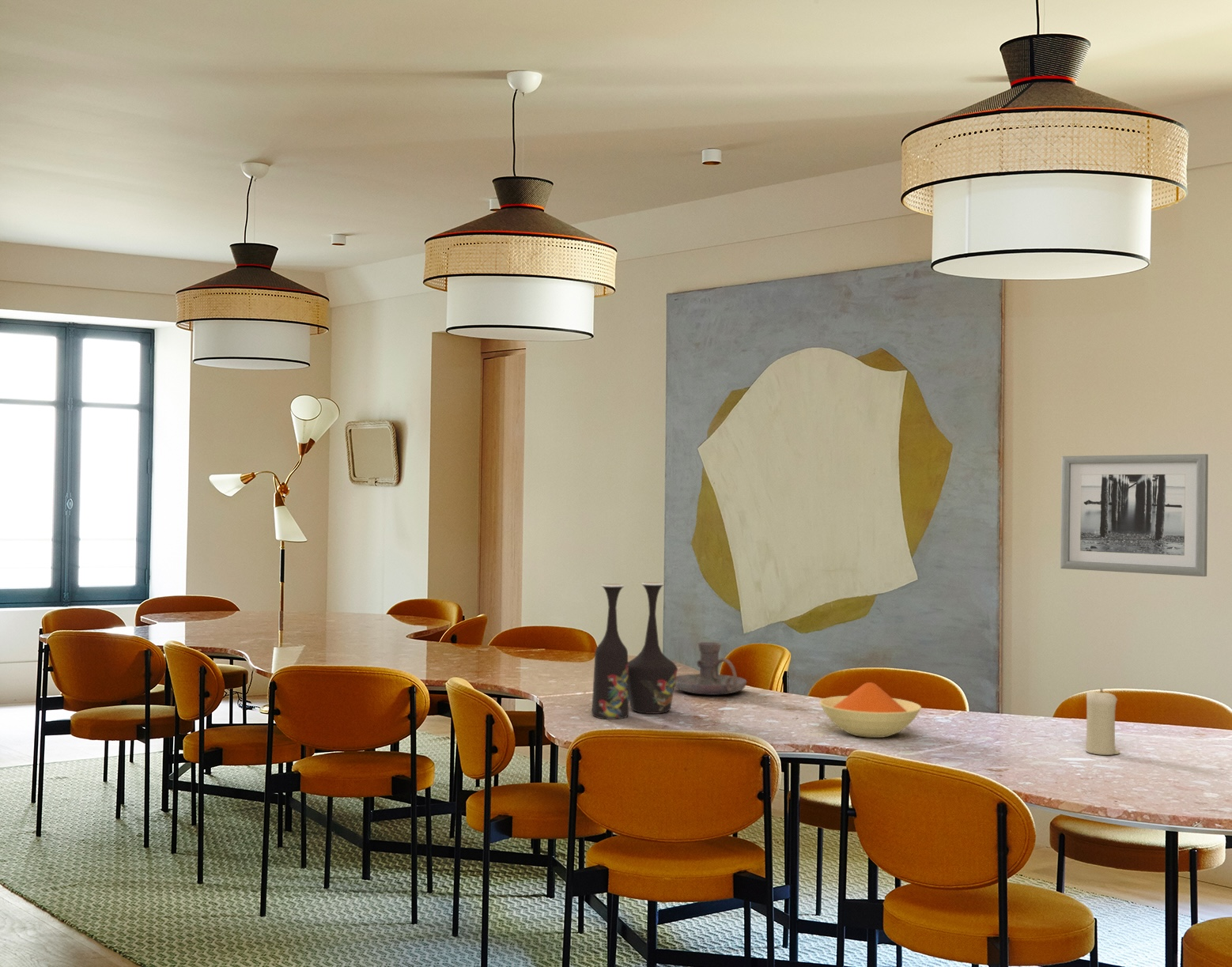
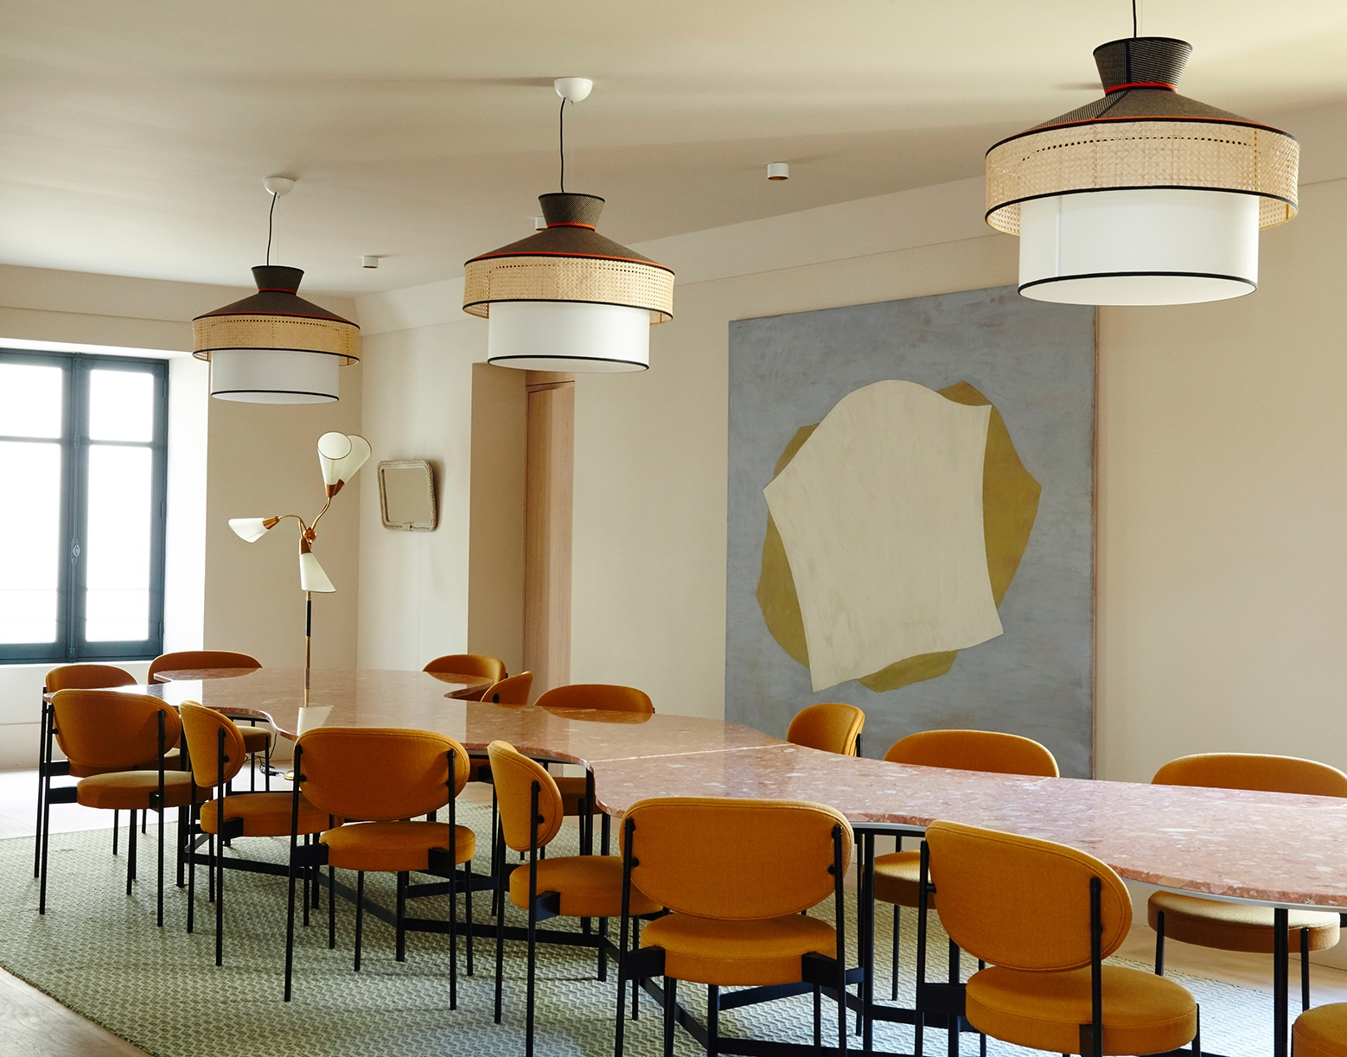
- candle holder (713, 669)
- vase (640, 652)
- candle (1102, 720)
- bowl (869, 708)
- wall art (1131, 513)
